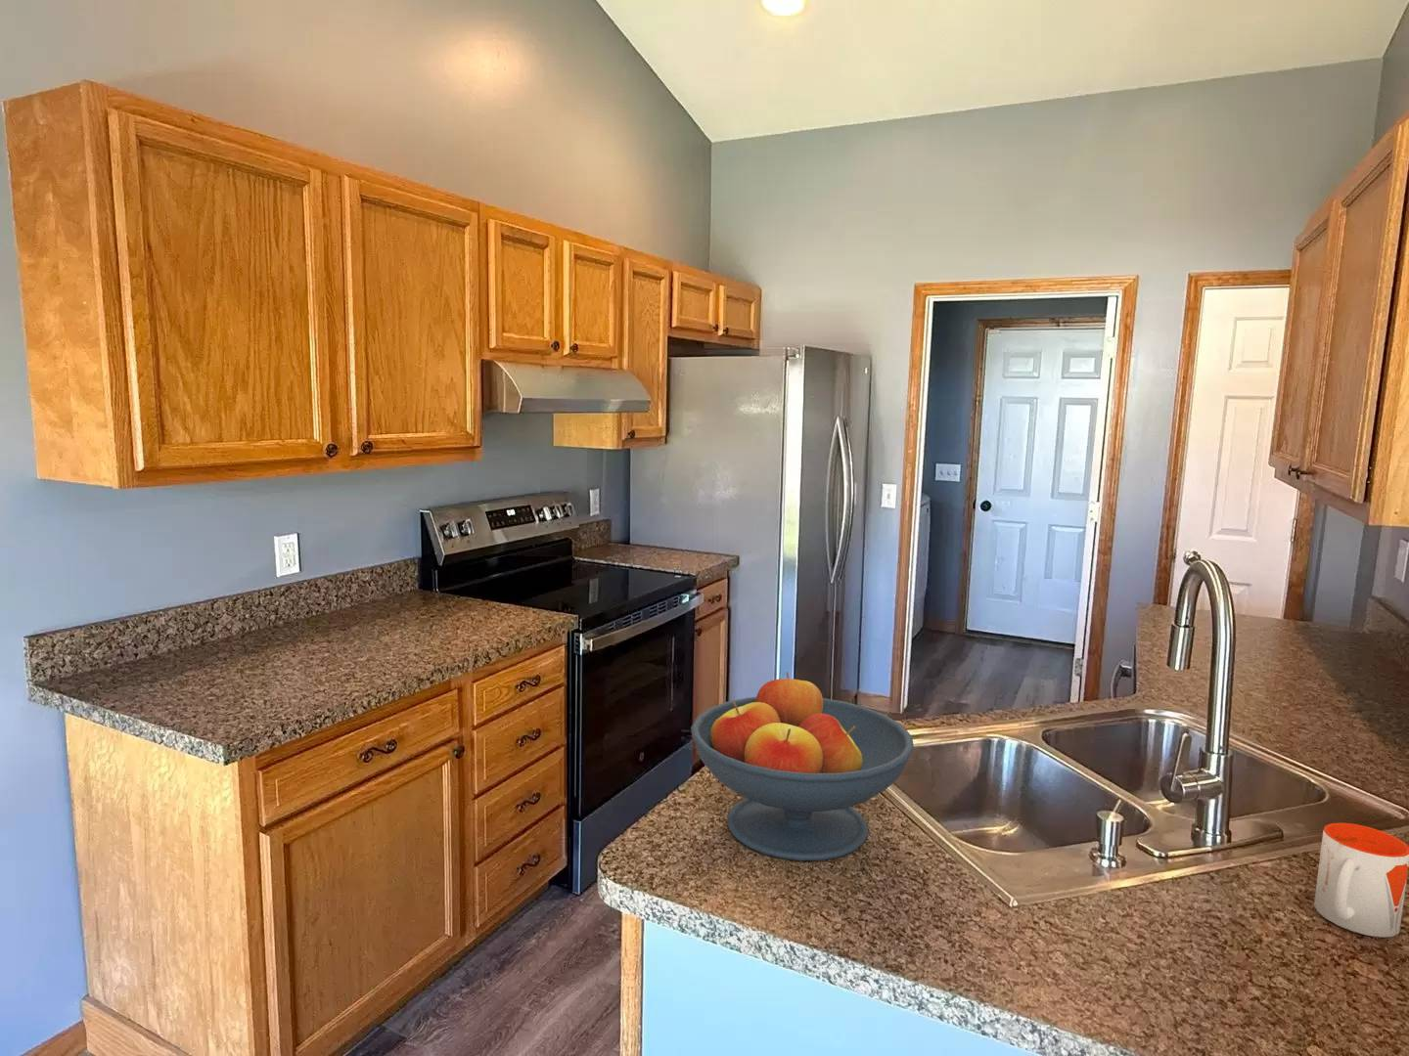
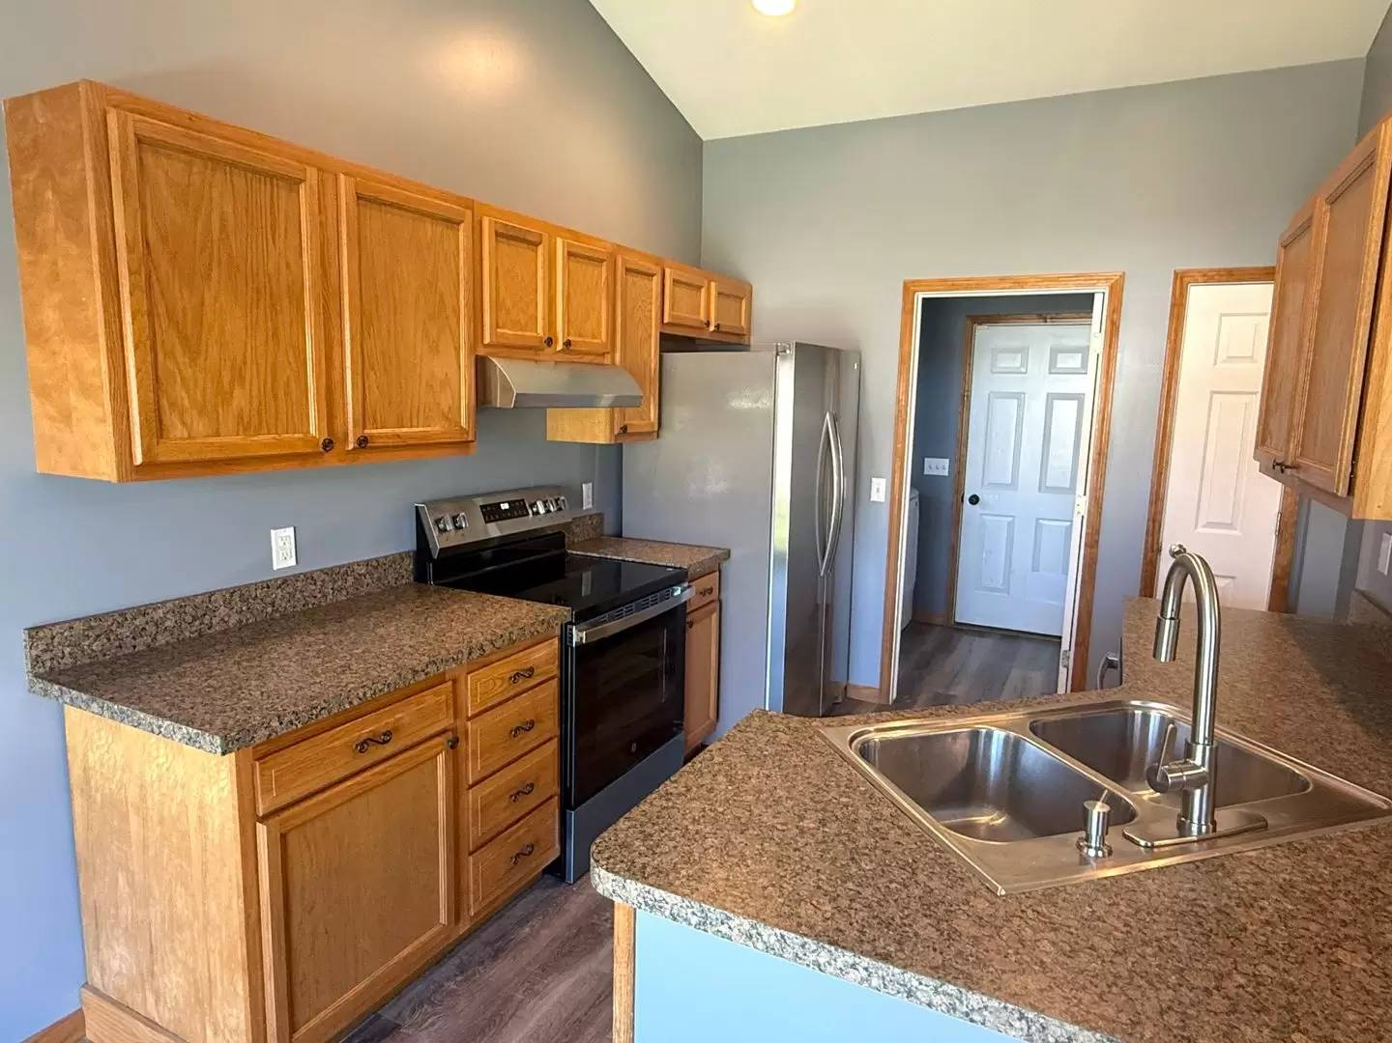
- fruit bowl (800, 761)
- mug (1356, 882)
